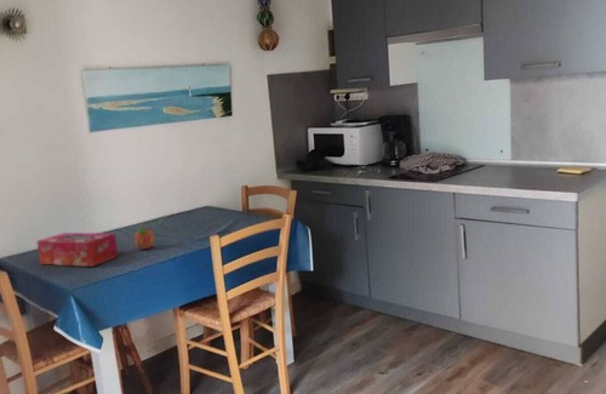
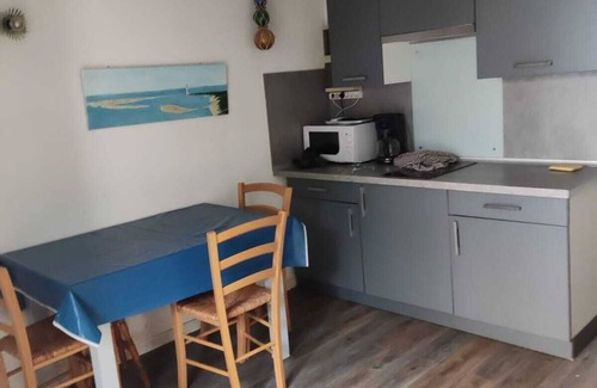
- fruit (144, 236)
- tissue box (78, 249)
